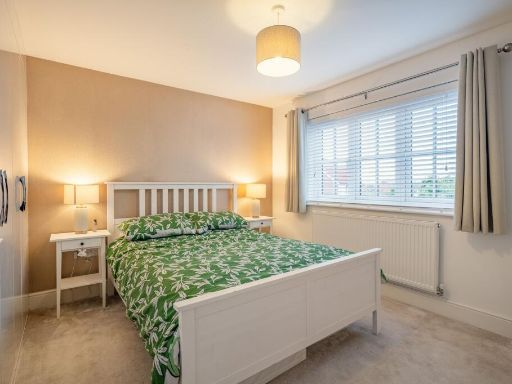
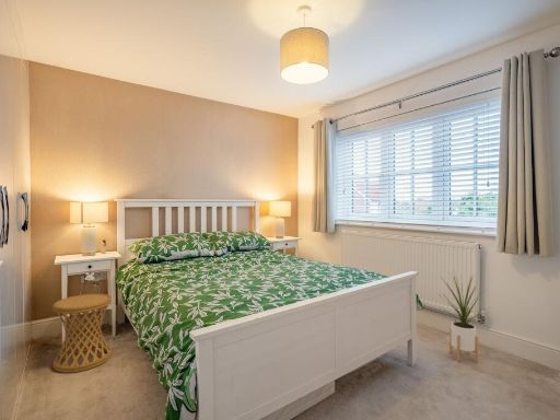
+ house plant (465, 314)
+ side table (83, 330)
